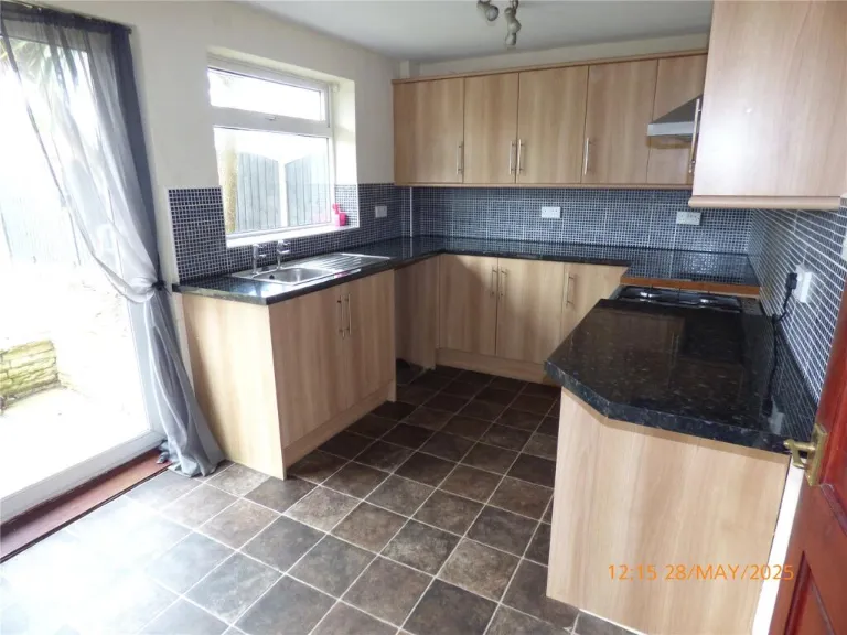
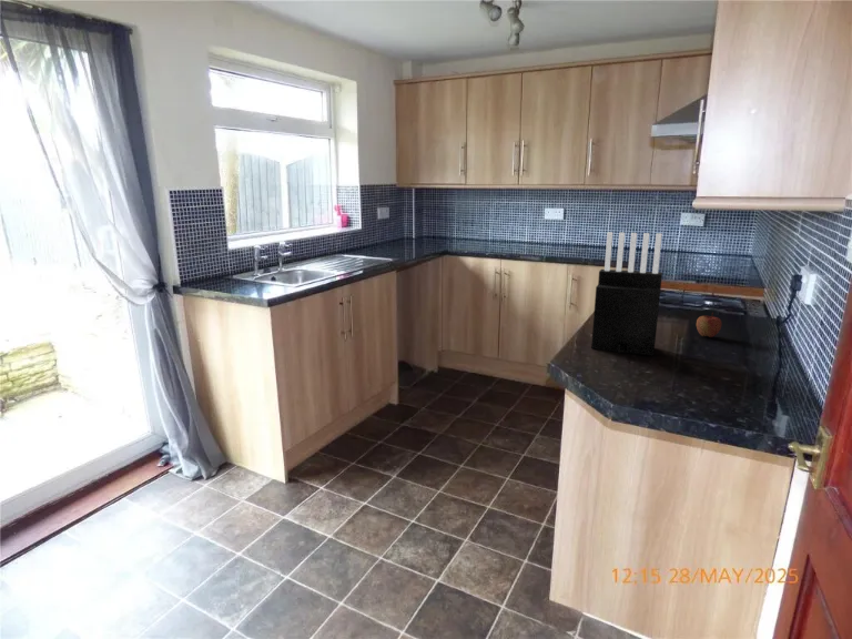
+ knife block (628, 292)
+ apple (708, 324)
